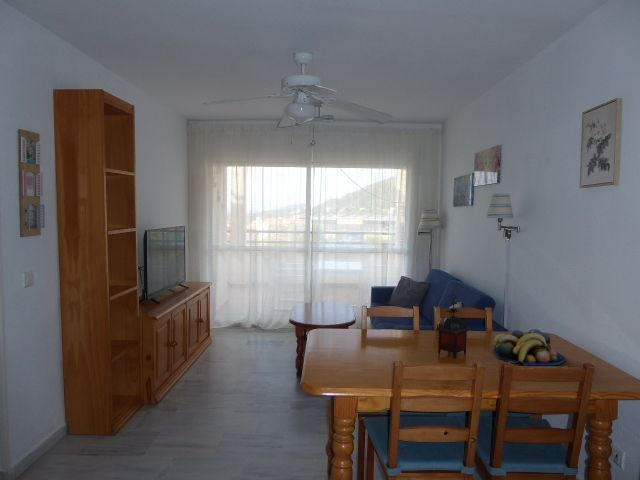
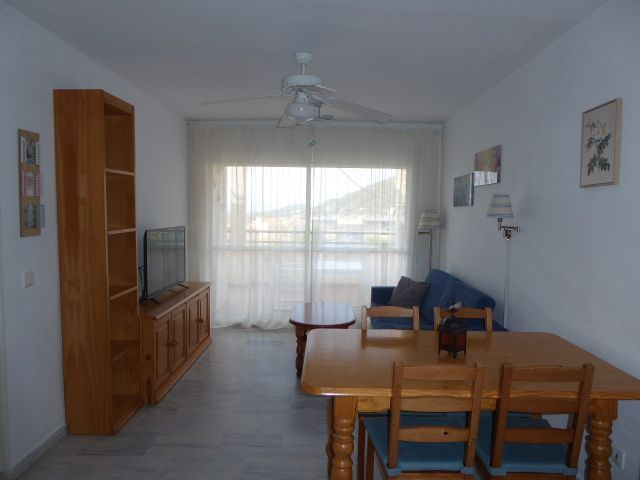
- fruit bowl (528, 343)
